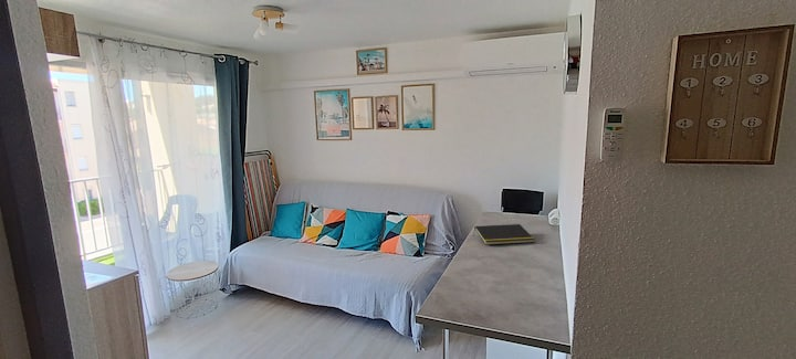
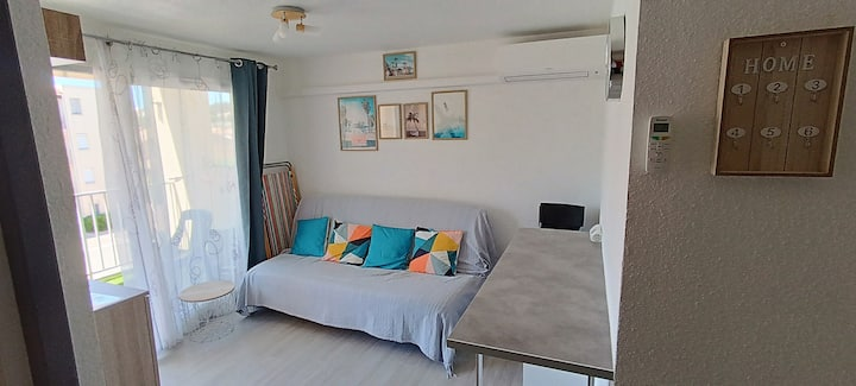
- notepad (503, 233)
